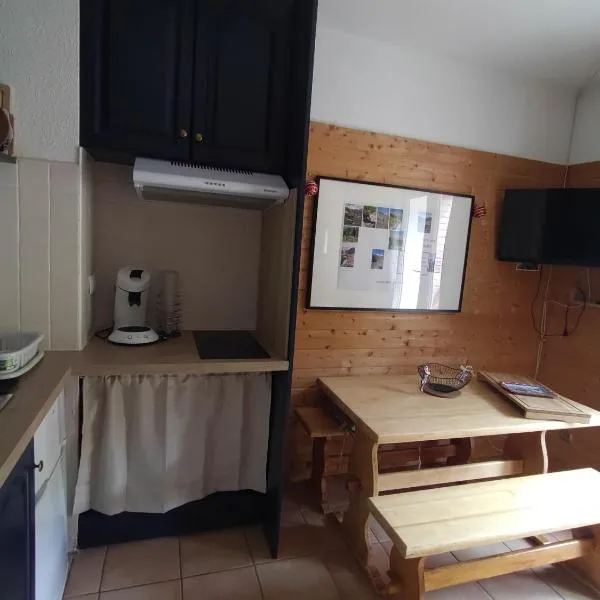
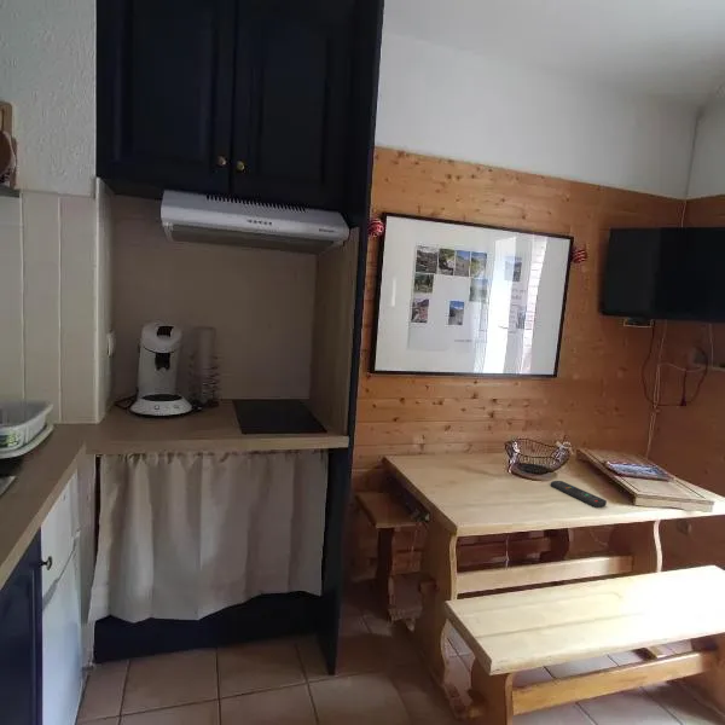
+ remote control (576, 492)
